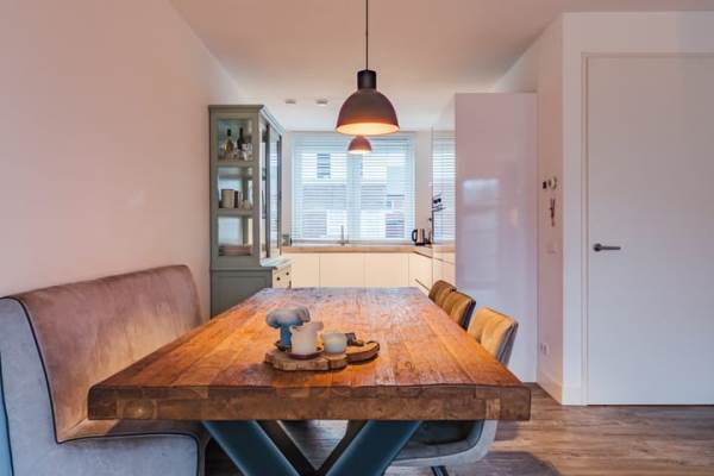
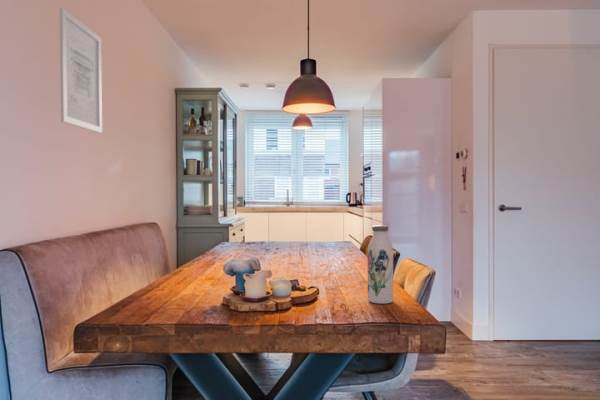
+ wall art (82, 76)
+ water bottle (380, 263)
